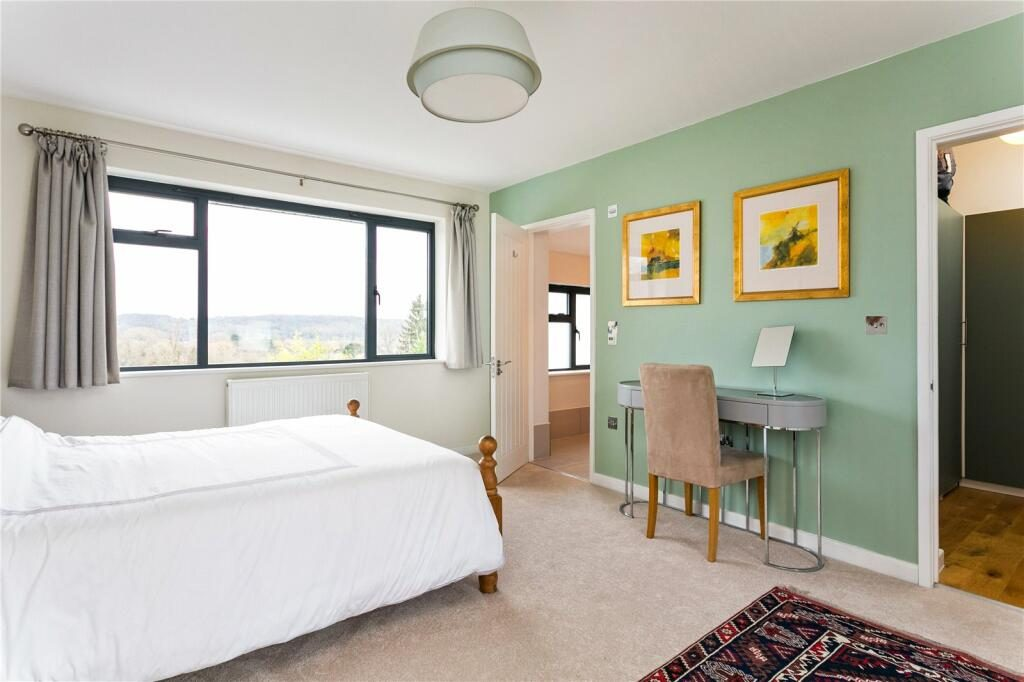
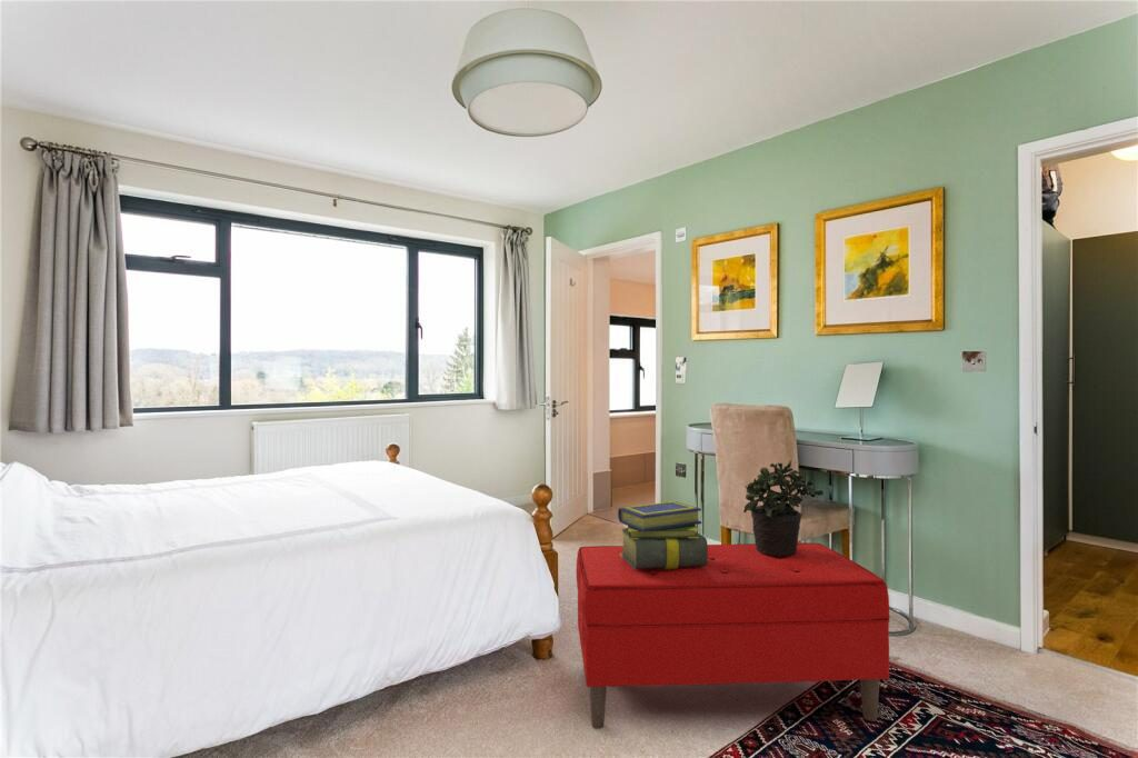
+ potted plant (780, 505)
+ stack of books (659, 533)
+ bench (718, 626)
